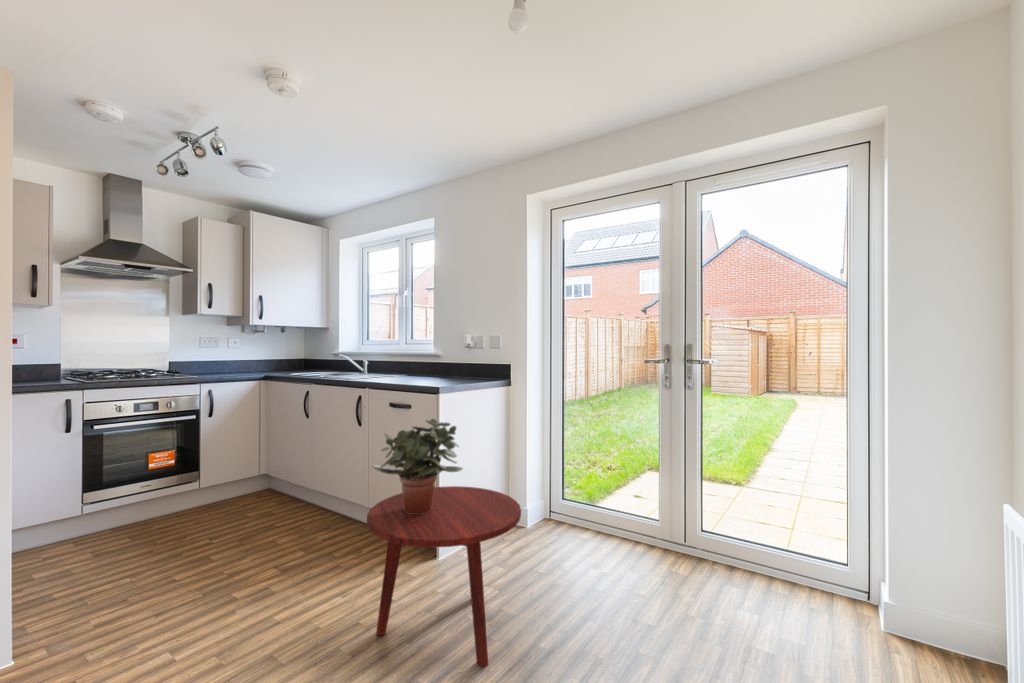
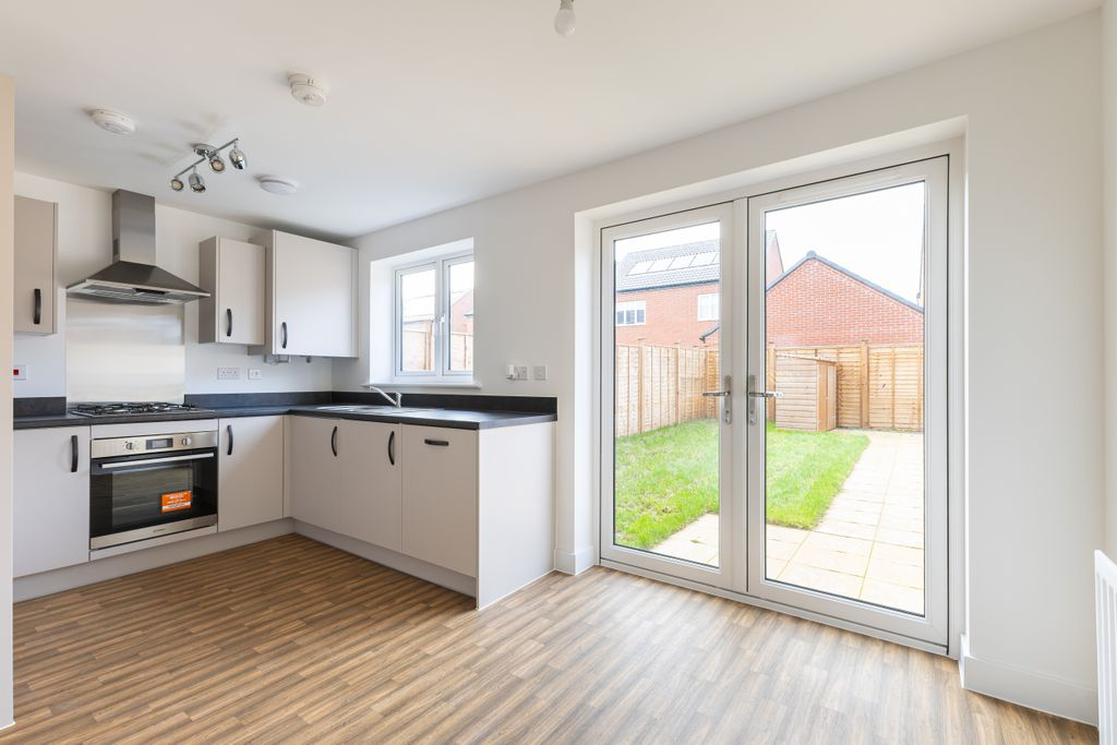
- side table (445, 546)
- potted plant (417, 464)
